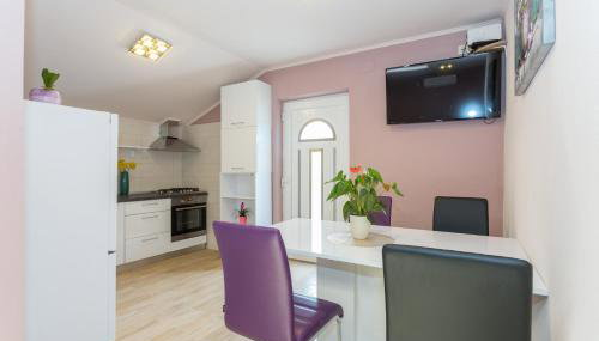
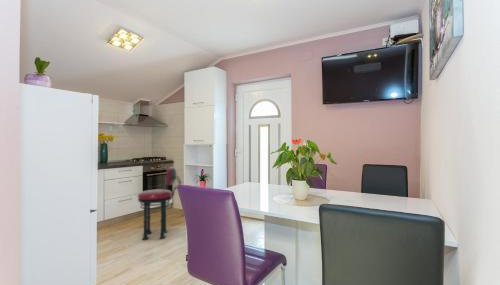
+ stool (159, 201)
